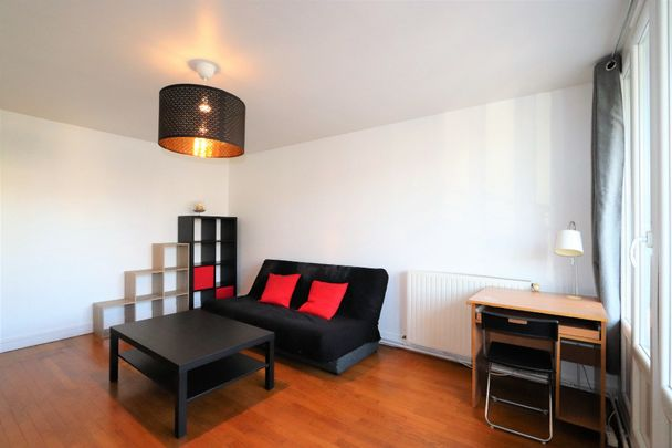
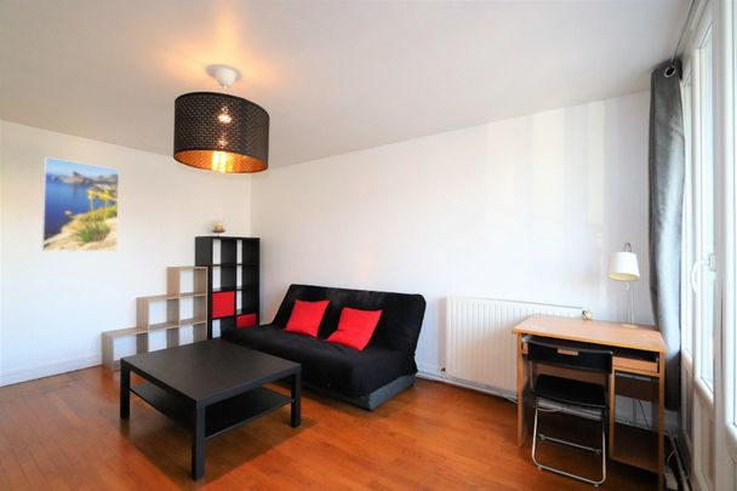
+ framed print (82, 207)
